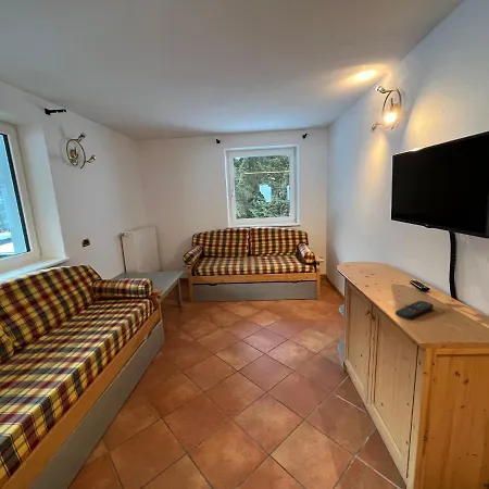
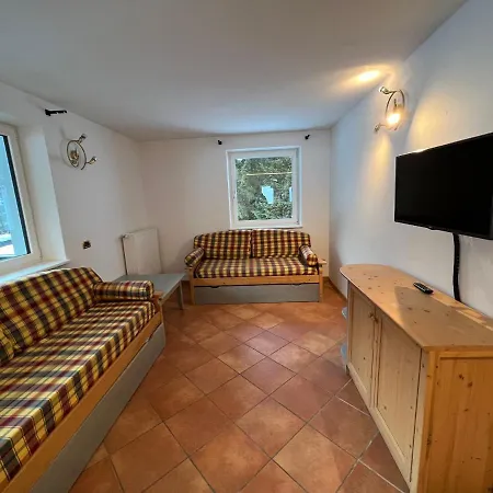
- remote control (414, 309)
